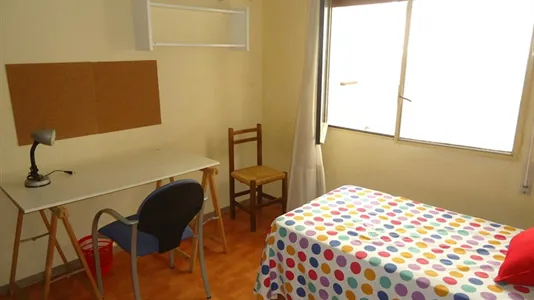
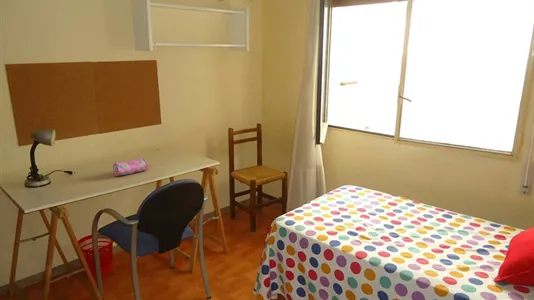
+ pencil case (129, 166)
